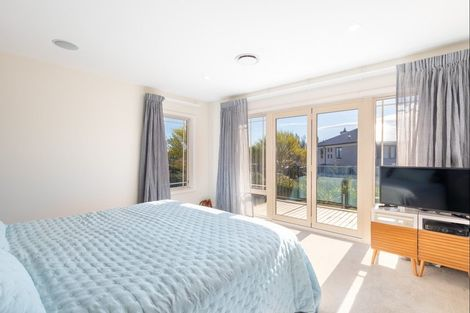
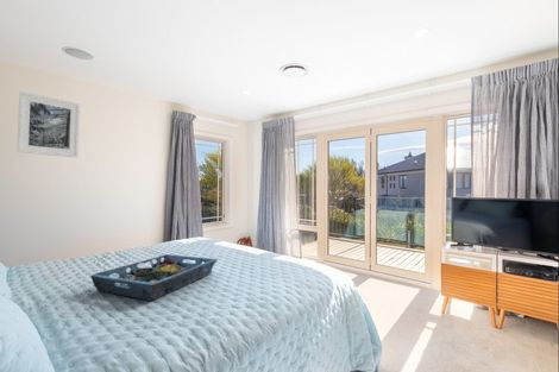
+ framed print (50, 126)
+ serving tray (161, 272)
